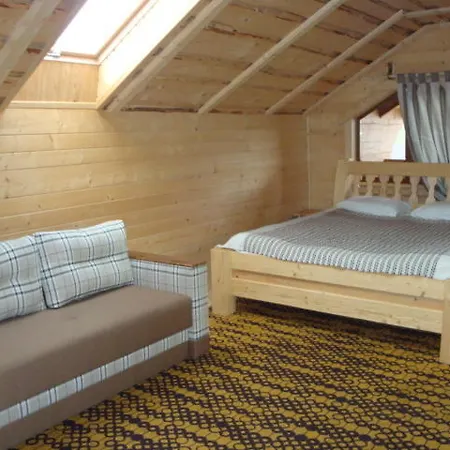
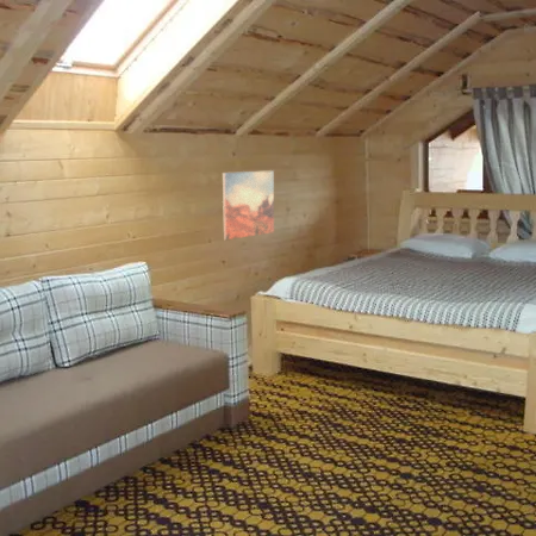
+ wall art (249, 204)
